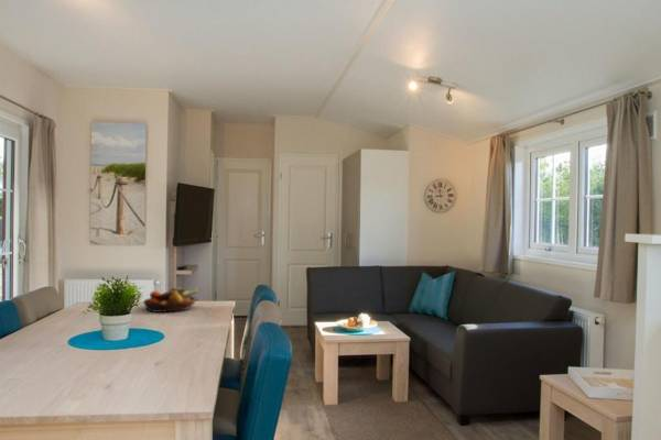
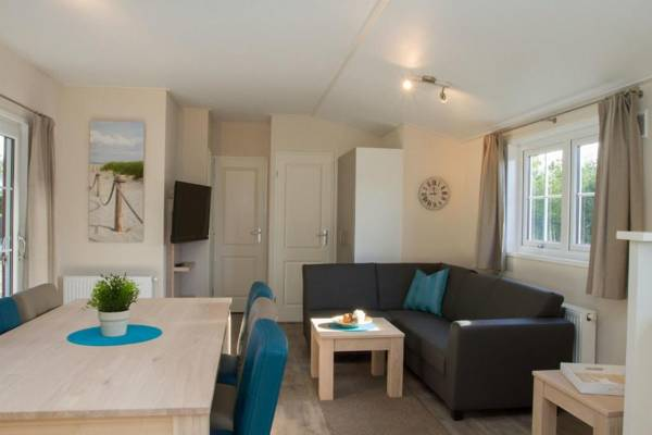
- fruit bowl (170, 297)
